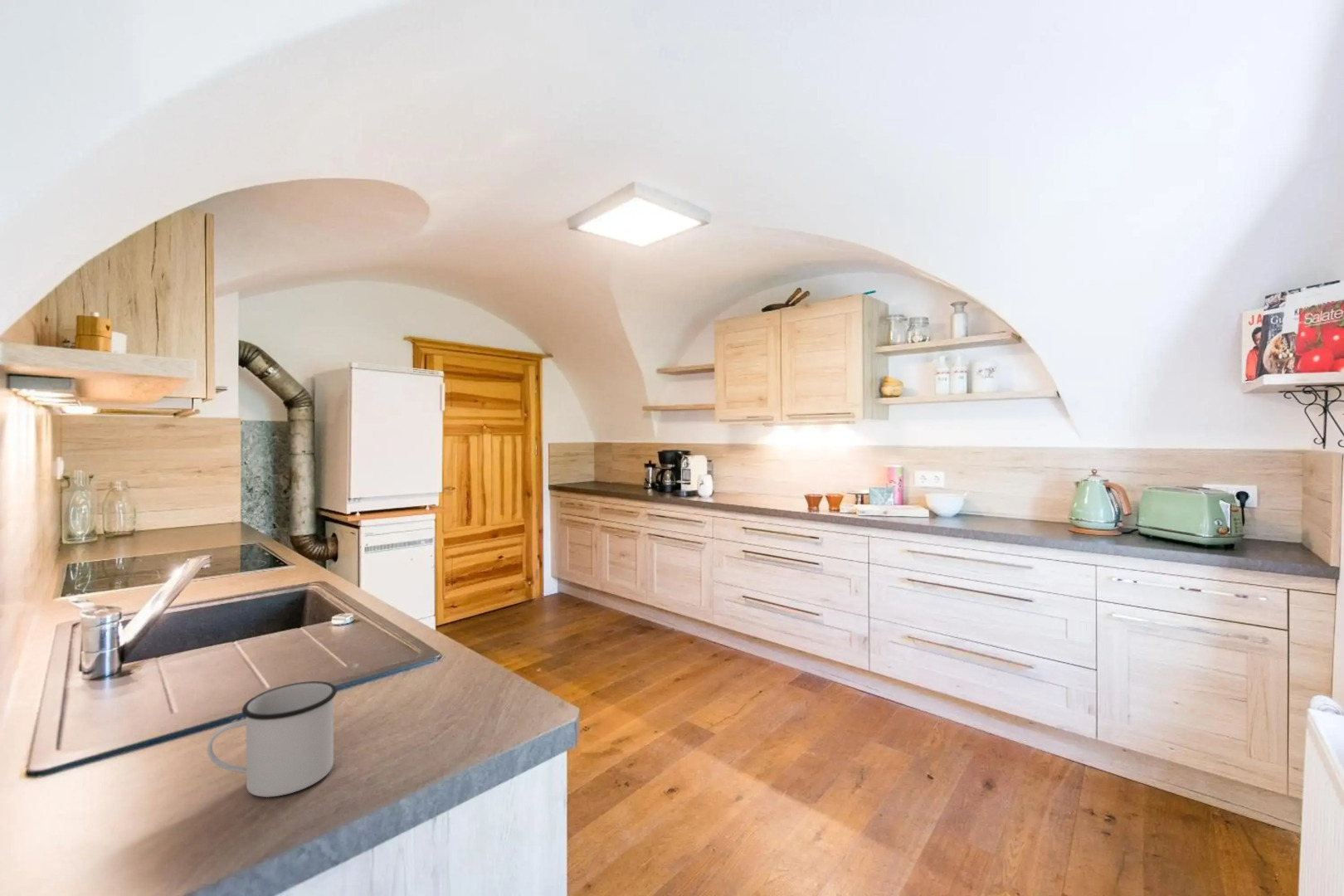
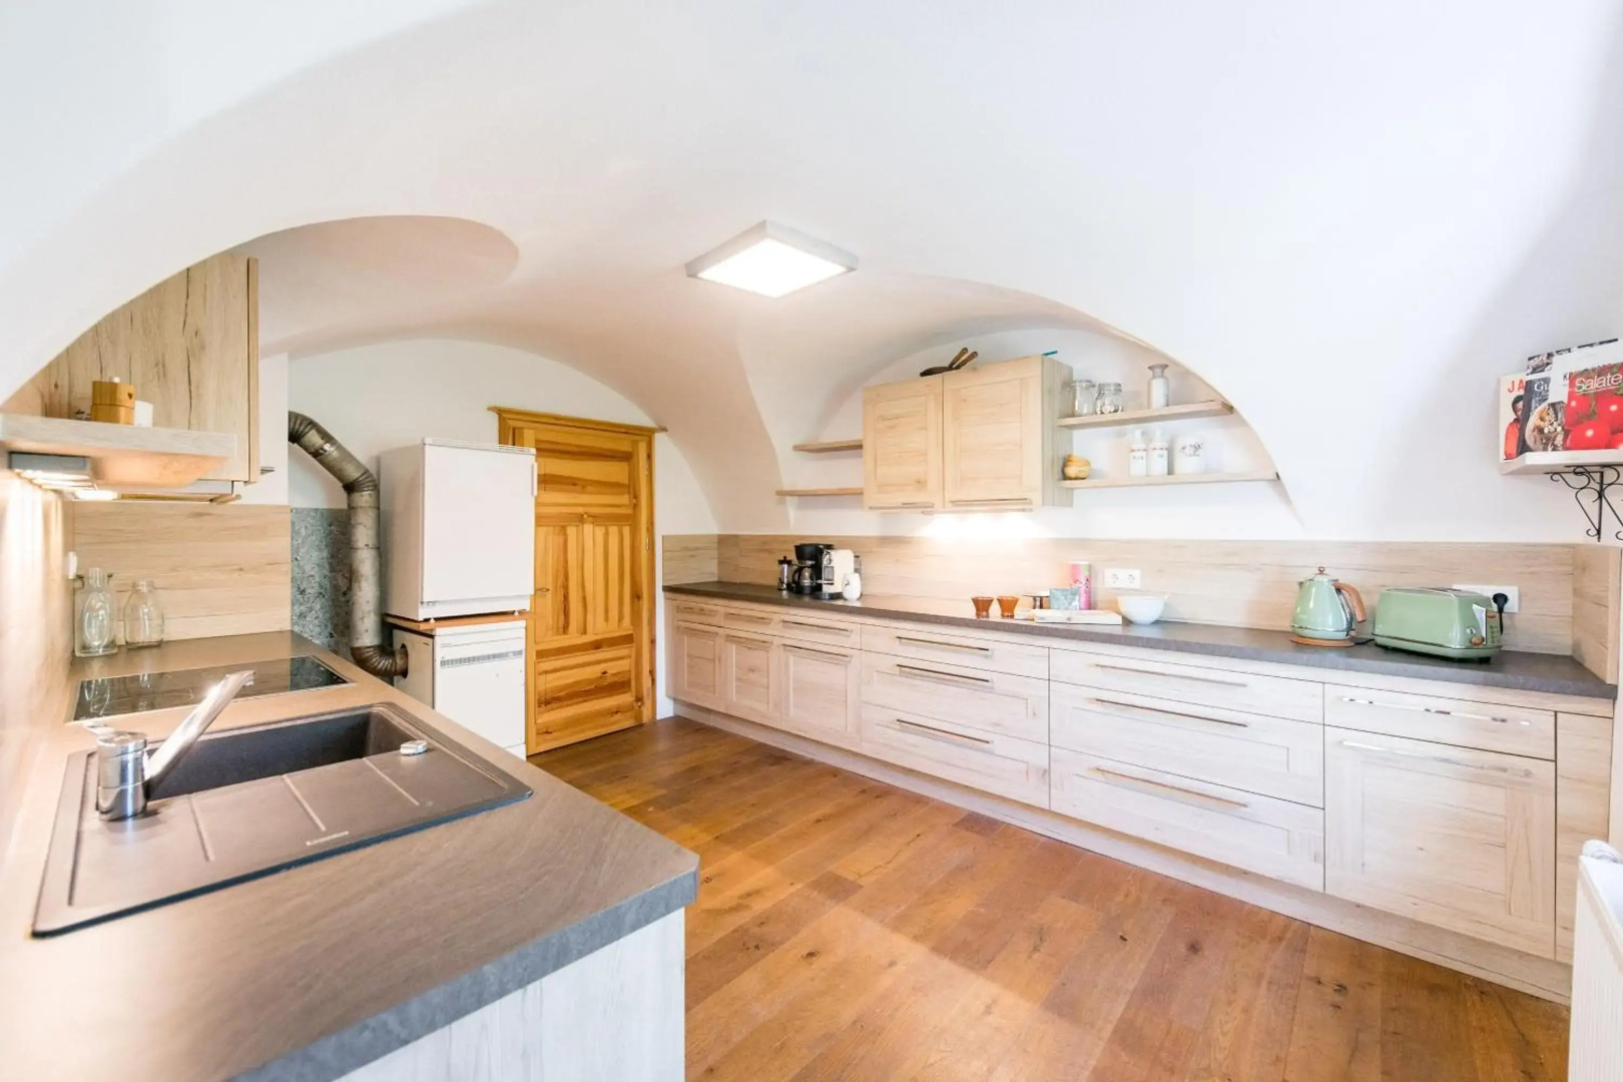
- mug (275, 740)
